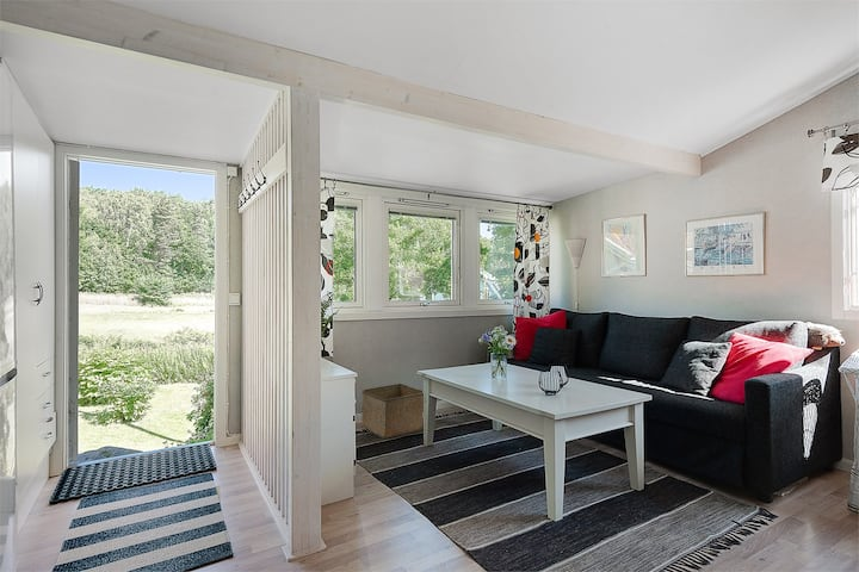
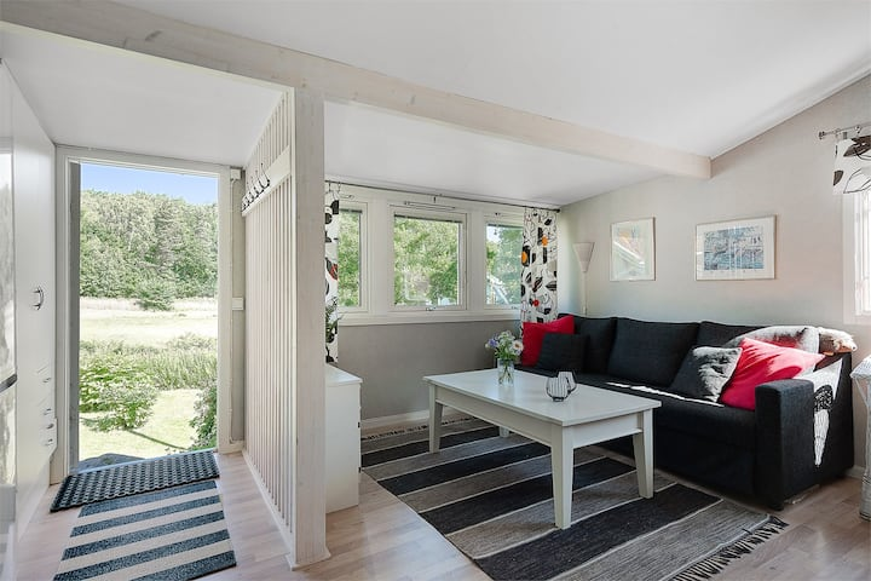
- storage bin (393, 409)
